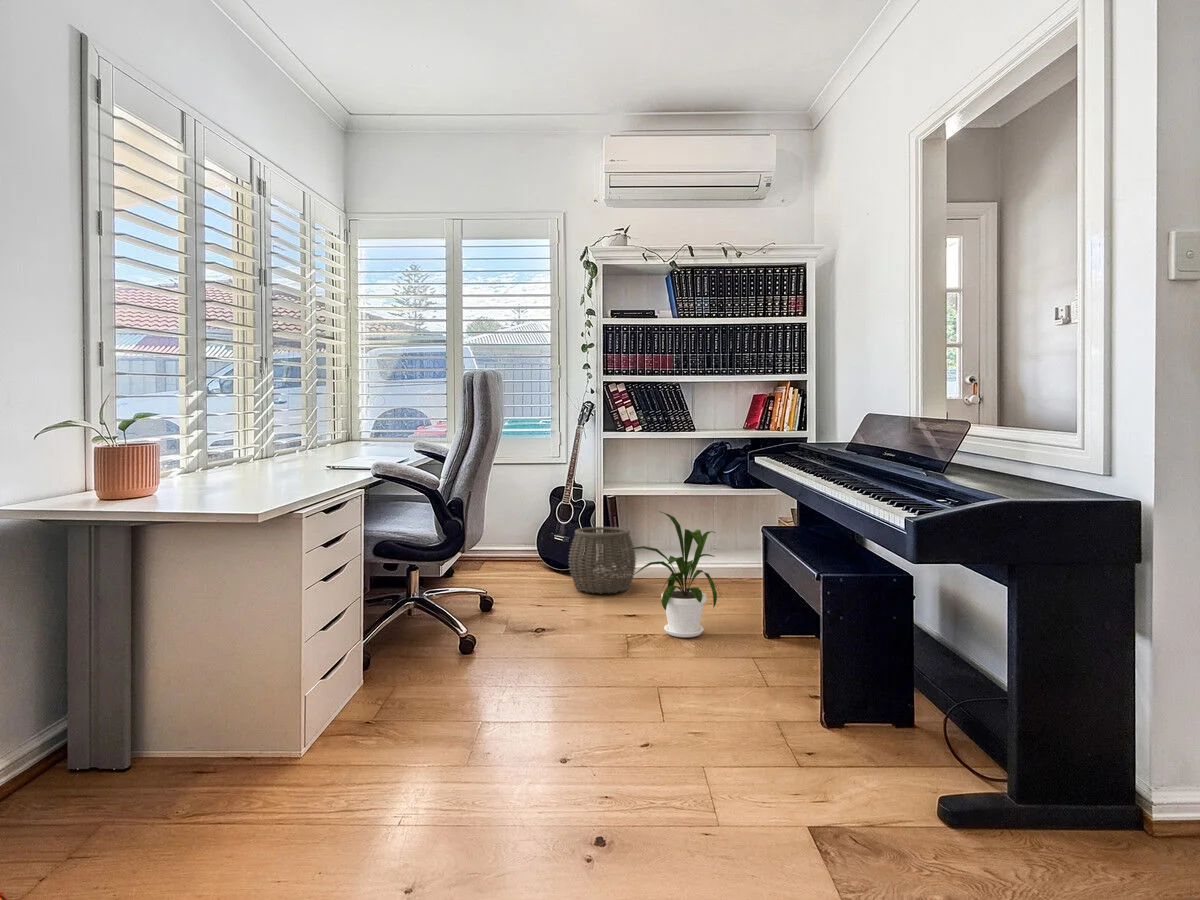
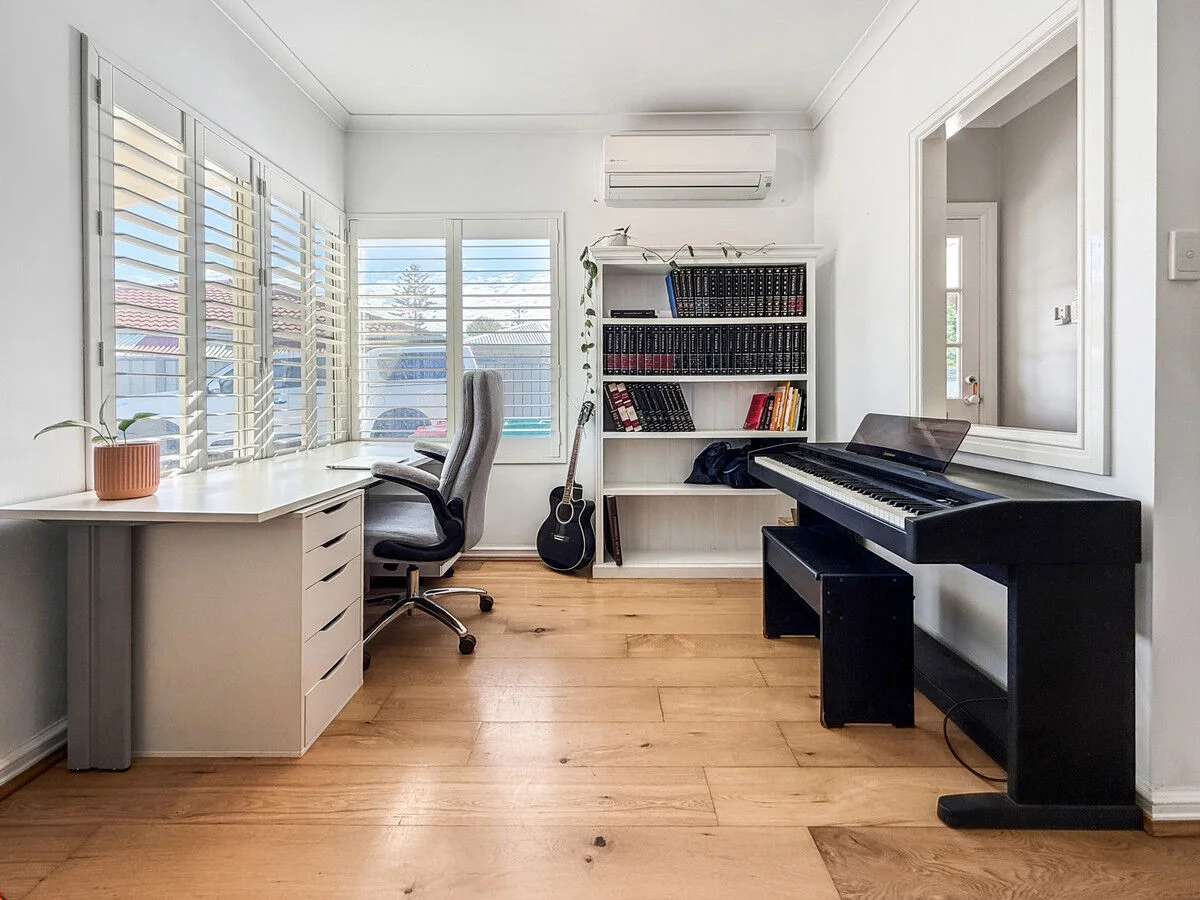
- house plant (680, 573)
- woven basket (602, 559)
